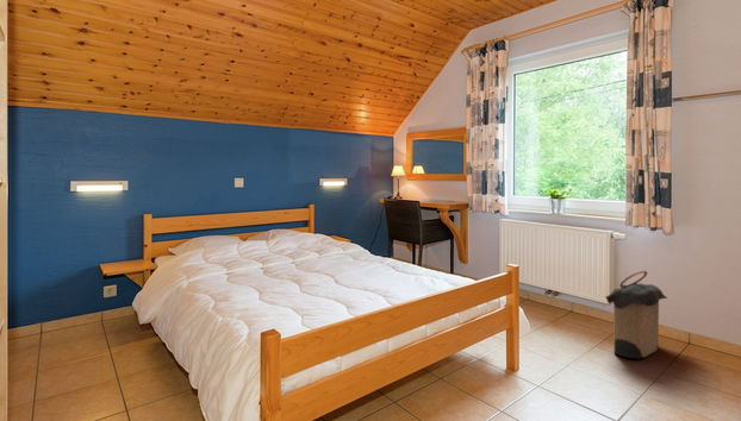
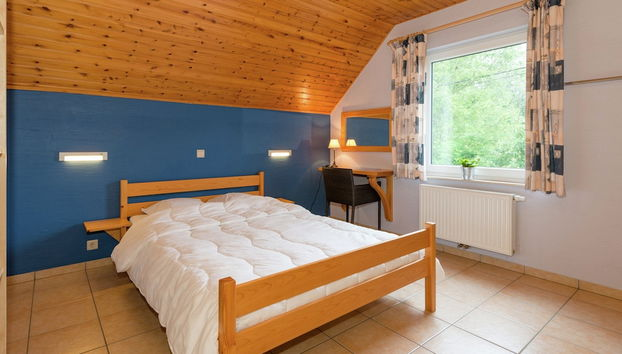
- laundry hamper (635, 308)
